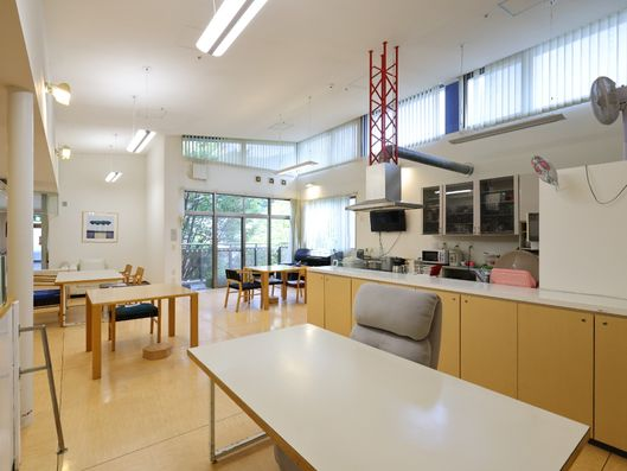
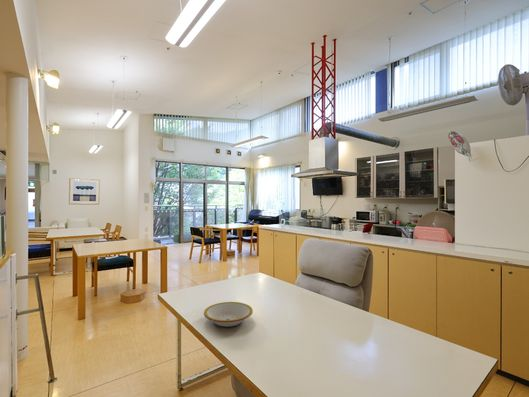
+ bowl (228, 315)
